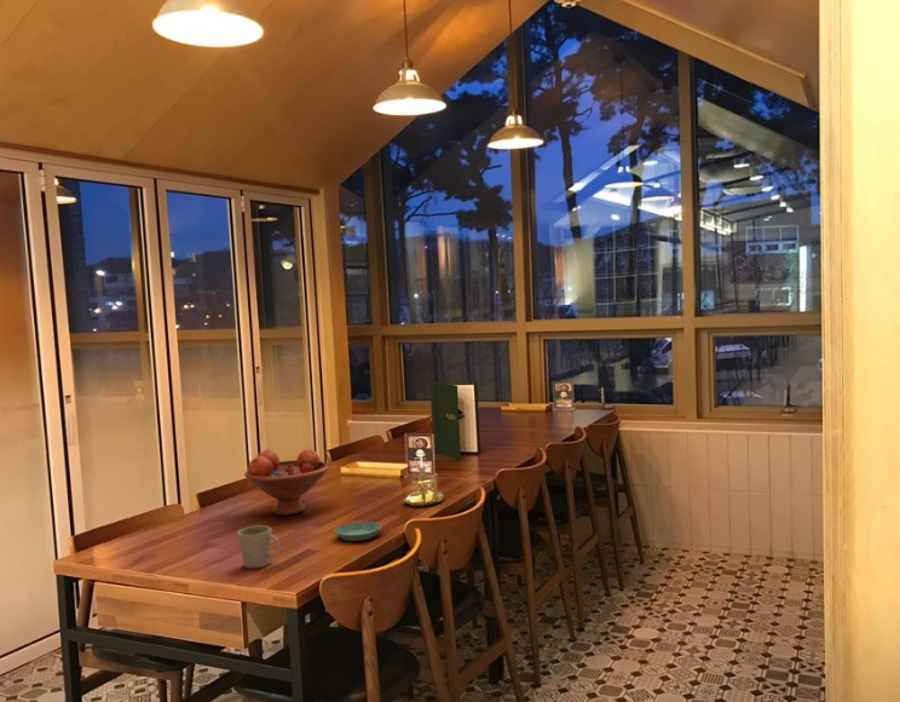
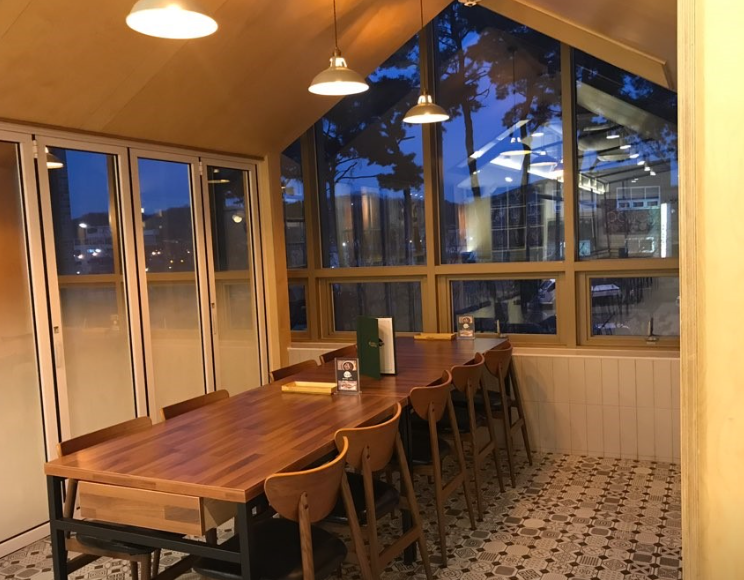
- saucer (358, 531)
- candle holder (423, 477)
- fruit bowl (287, 482)
- mug (260, 547)
